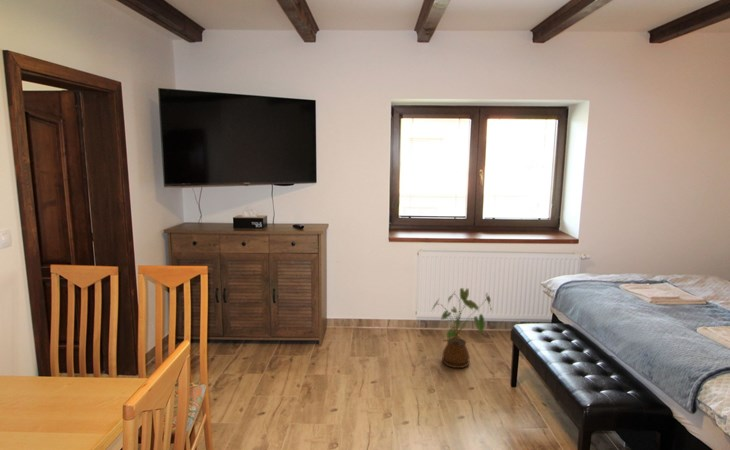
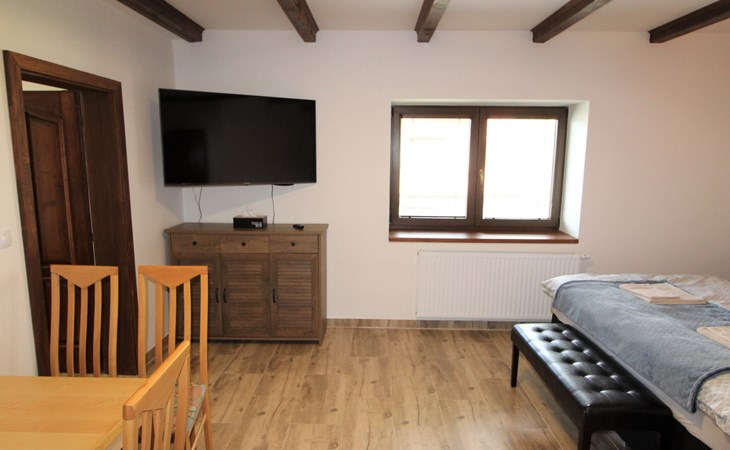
- house plant (461, 329)
